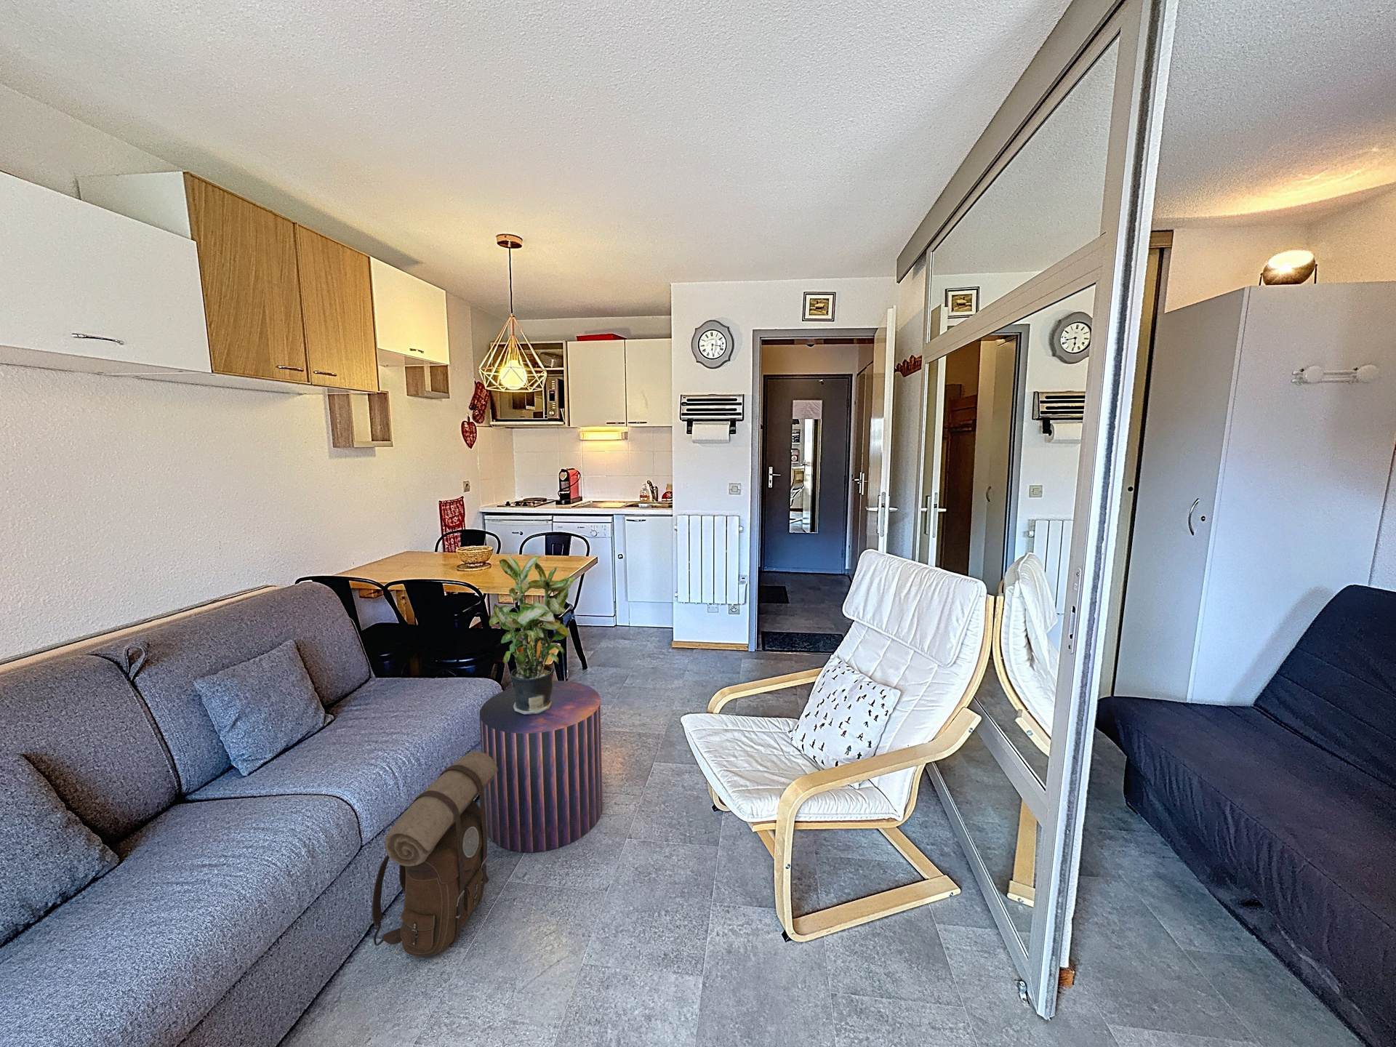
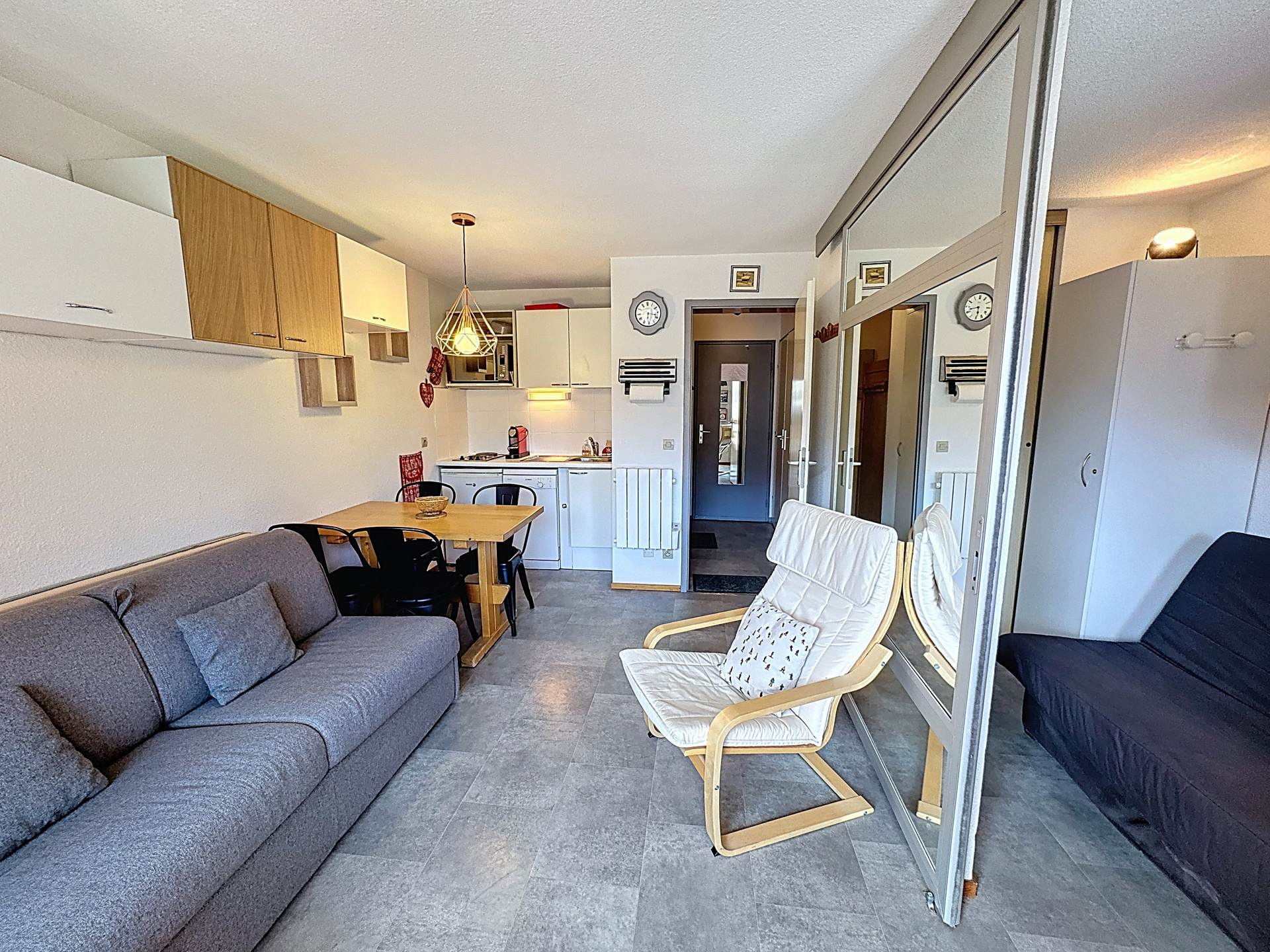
- stool (543, 759)
- potted plant (538, 631)
- backpack (428, 852)
